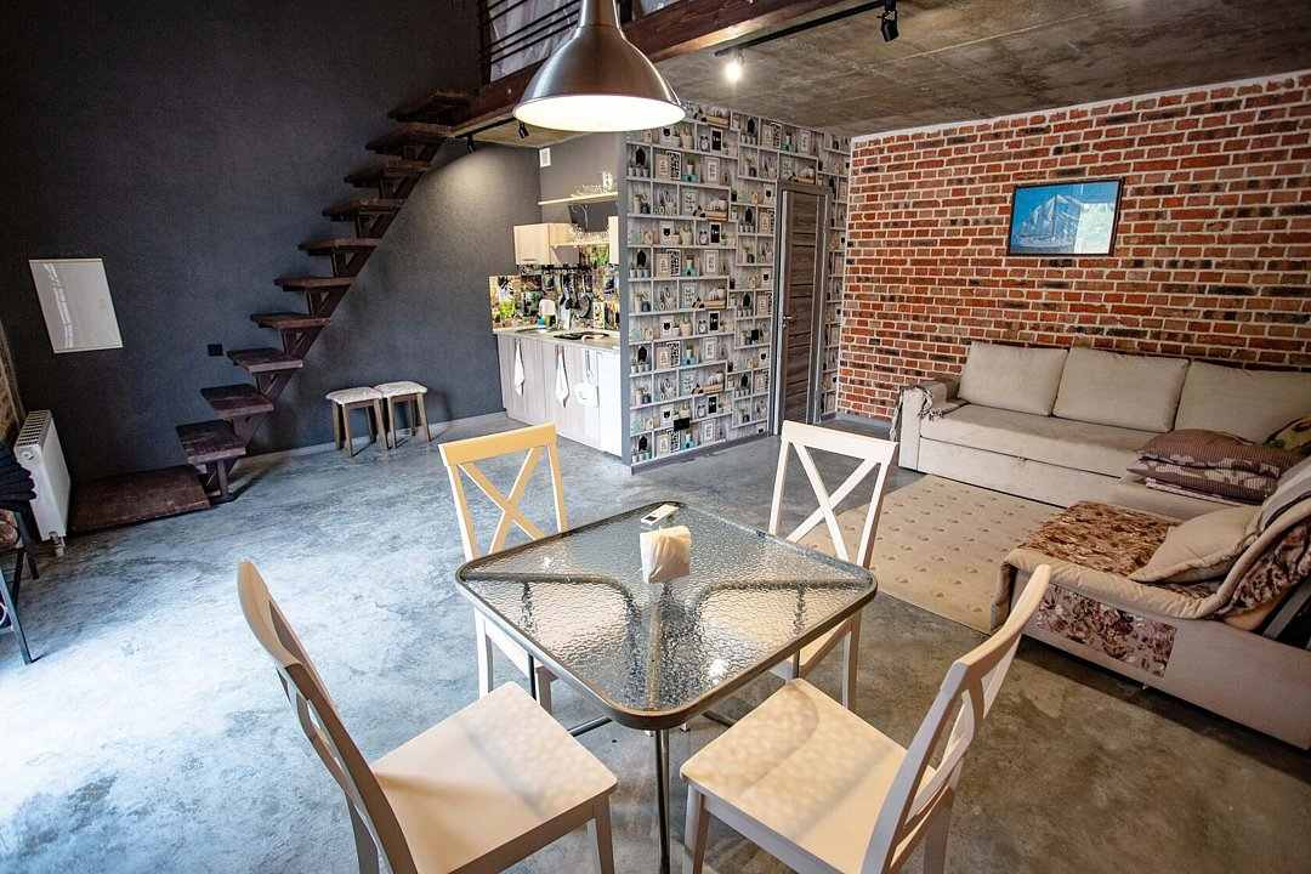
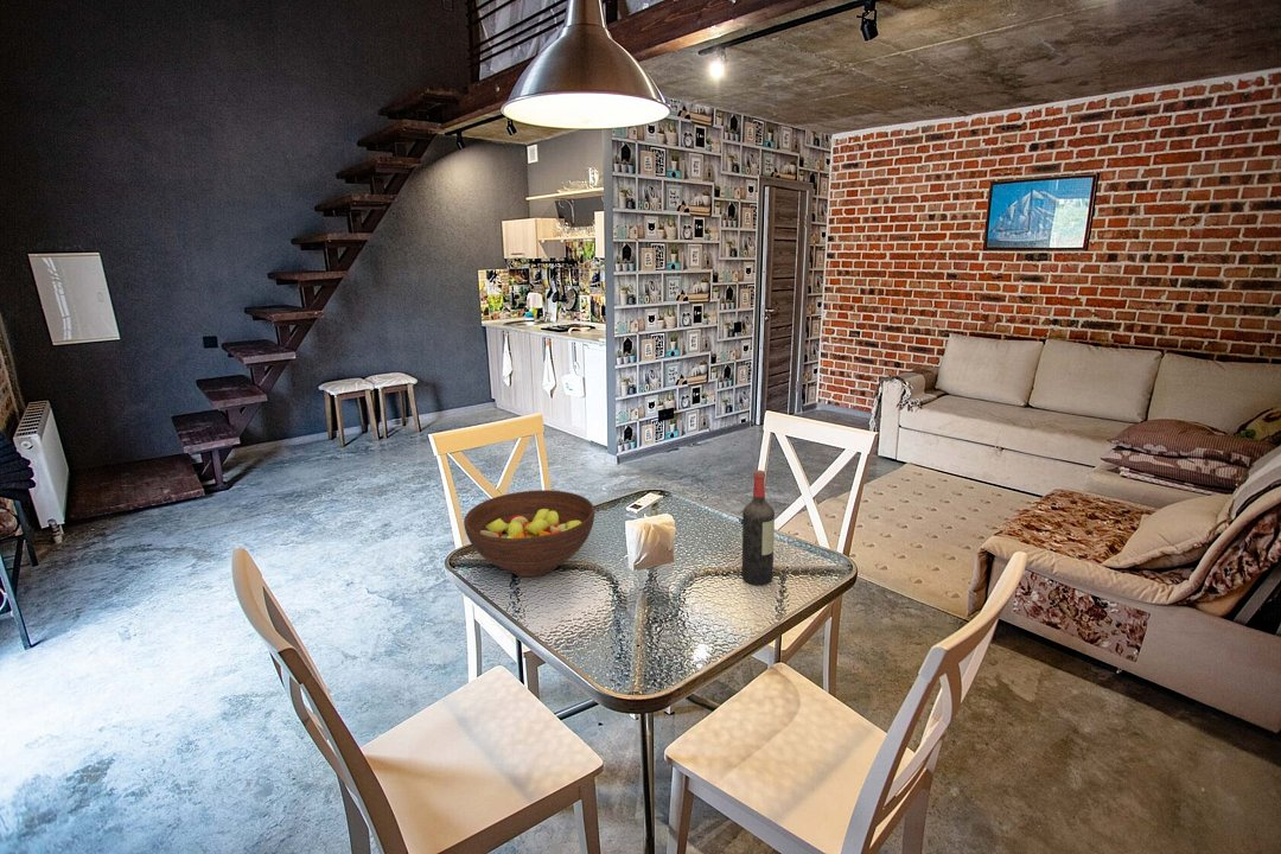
+ wine bottle (758, 525)
+ fruit bowl (531, 538)
